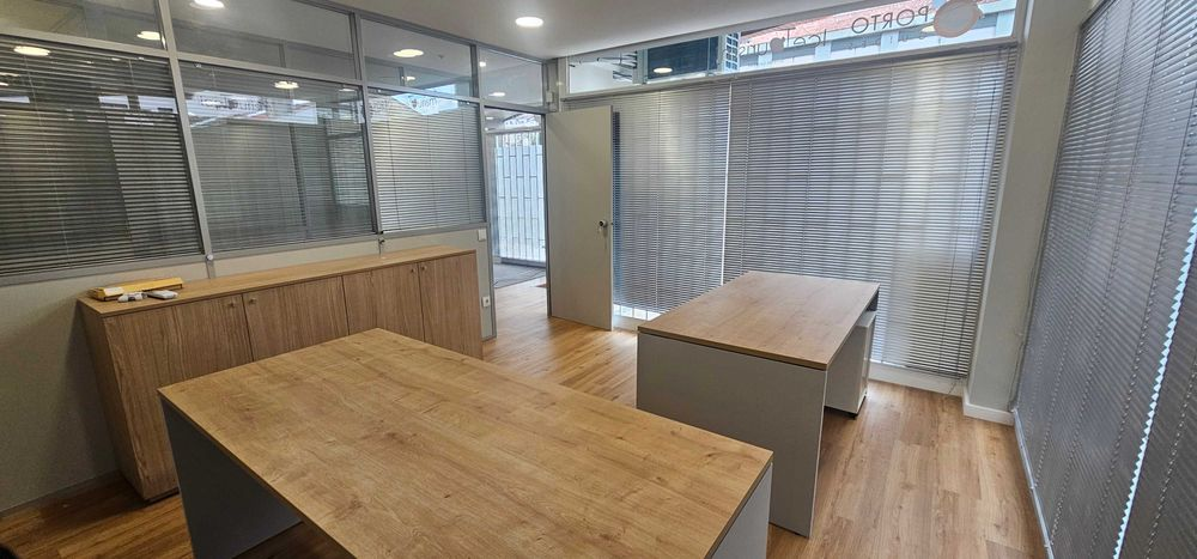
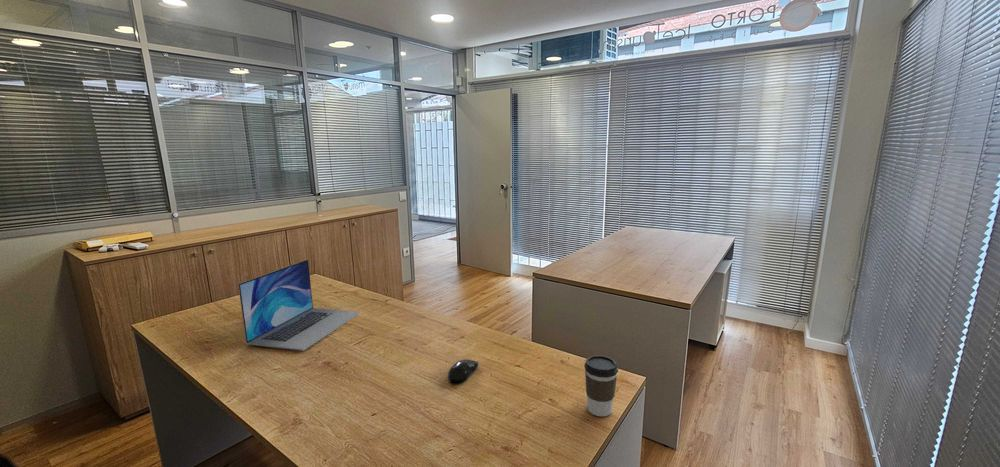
+ coffee cup (600, 385)
+ computer mouse (463, 367)
+ laptop (305, 300)
